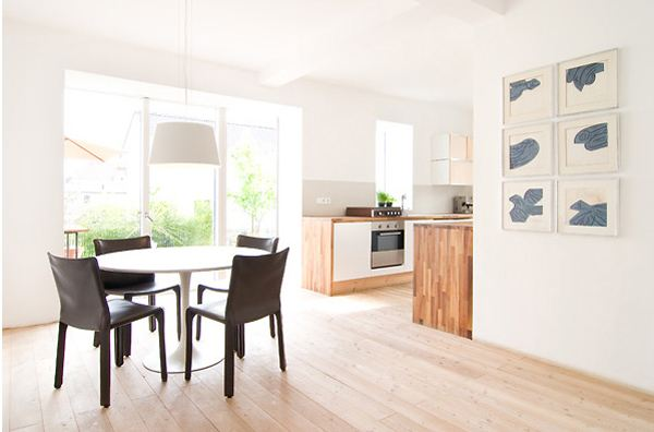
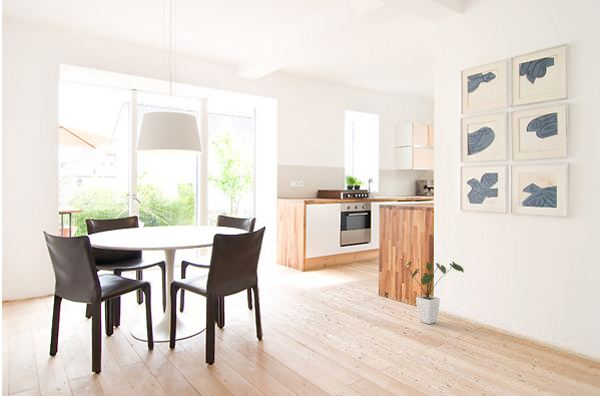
+ house plant (431, 290)
